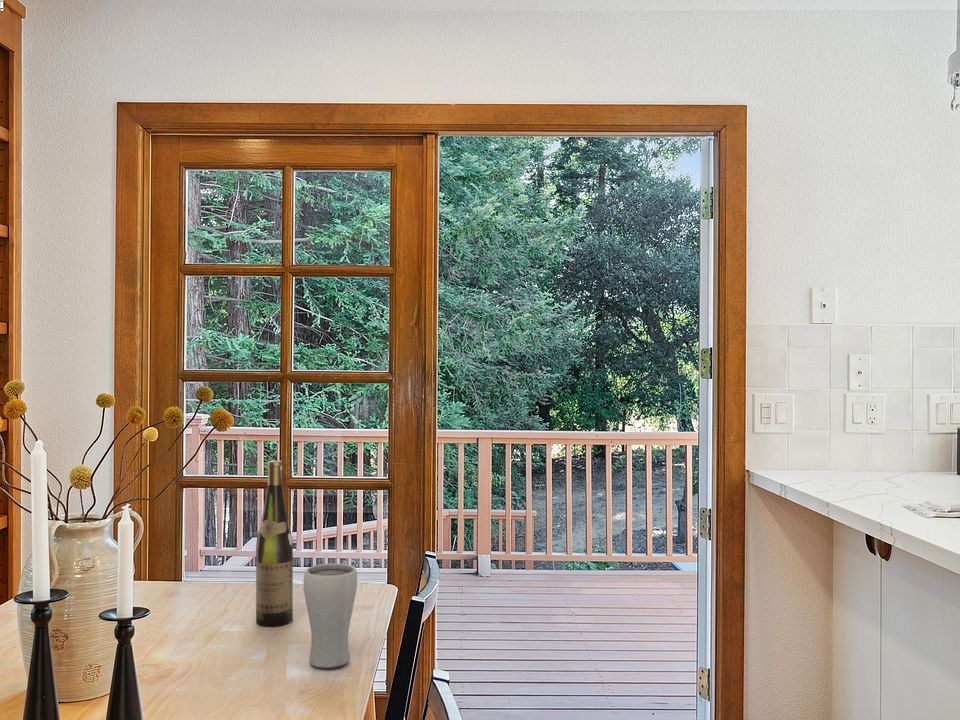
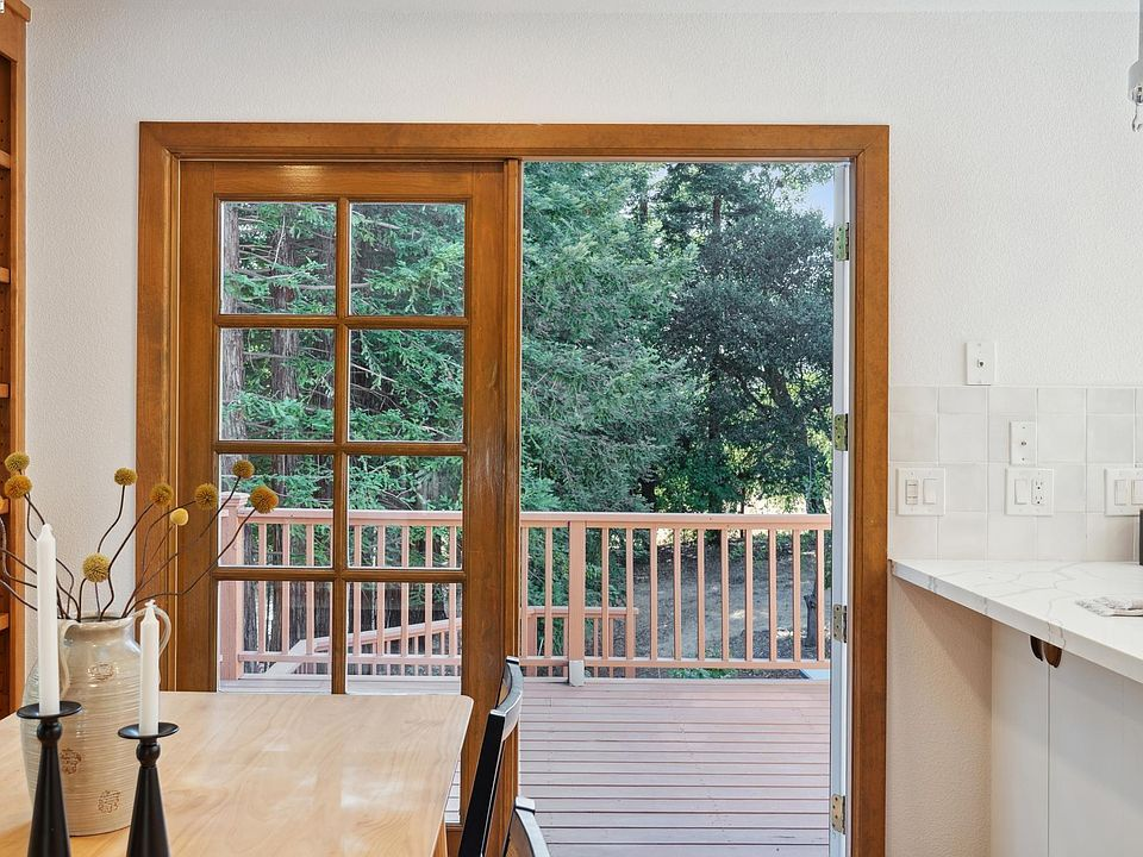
- drinking glass (330, 615)
- wine bottle (274, 541)
